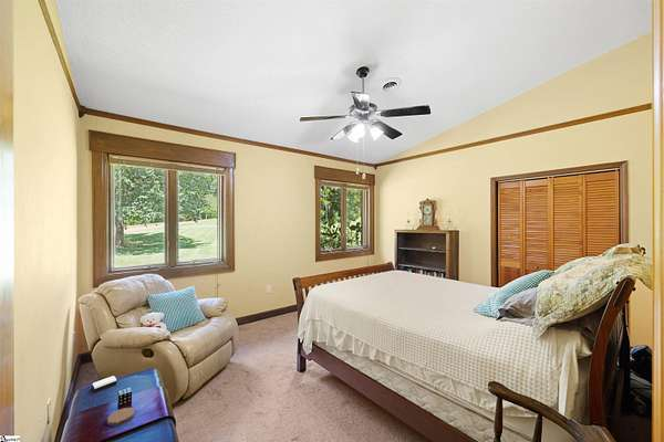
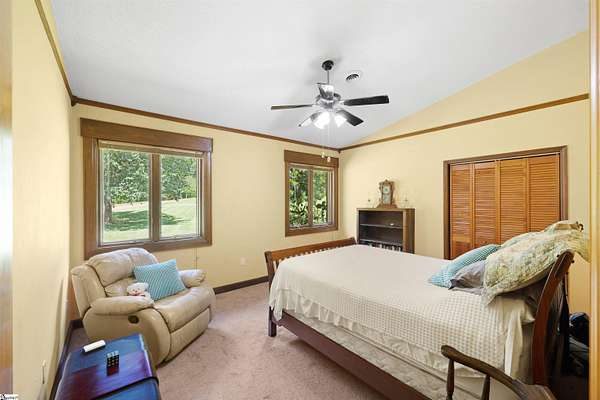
- coaster (121, 415)
